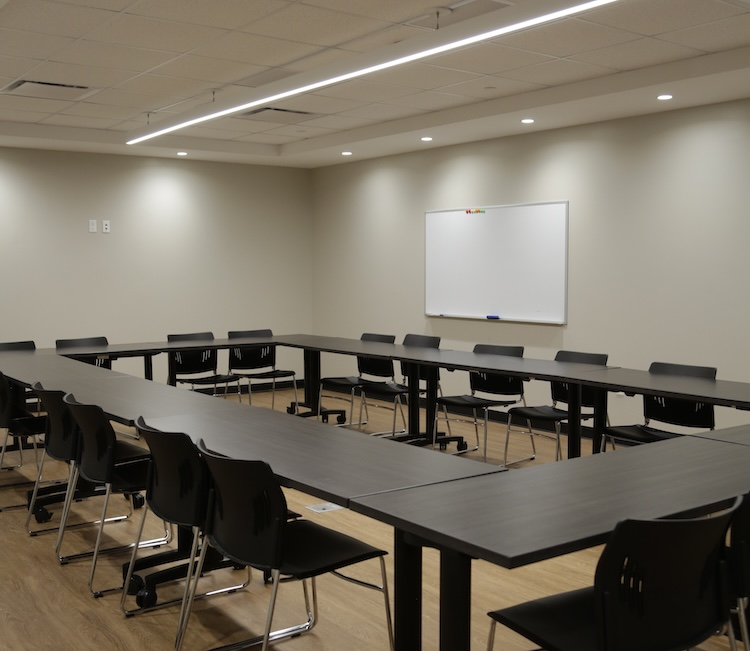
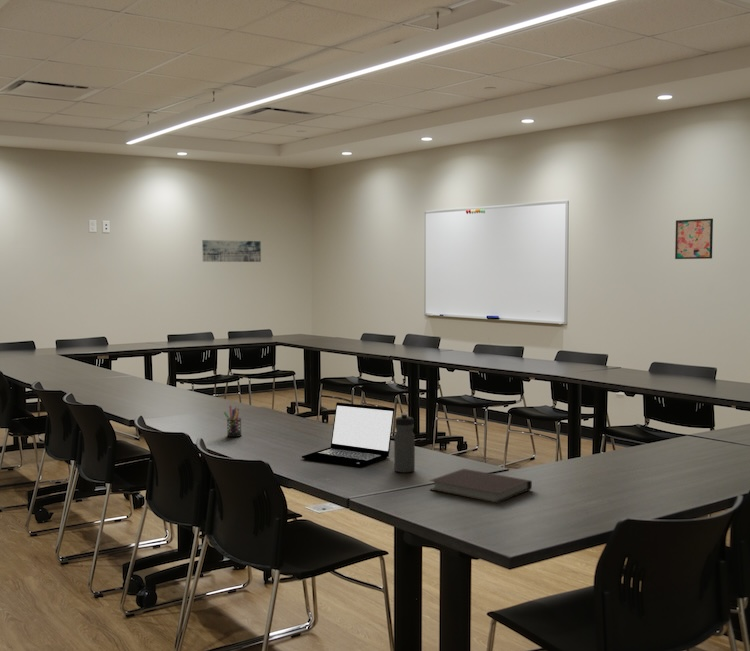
+ notebook (480, 484)
+ wall art (232, 251)
+ pen holder (232, 421)
+ wall art (693, 239)
+ water bottle (404, 441)
+ laptop computer (348, 433)
